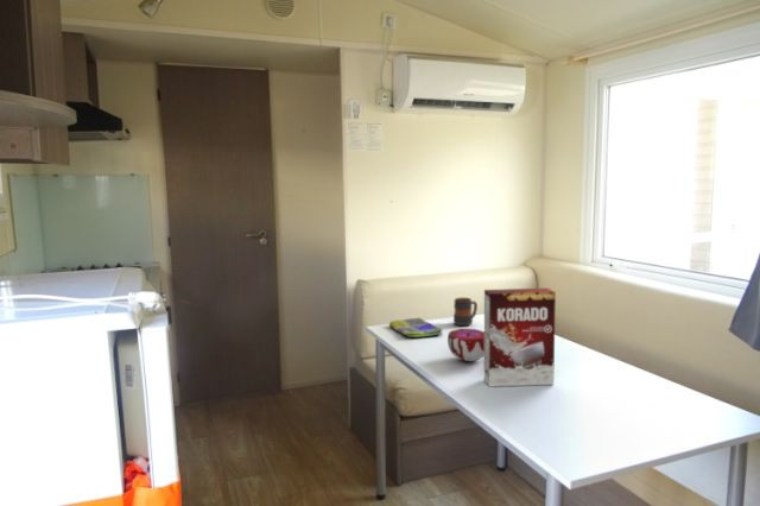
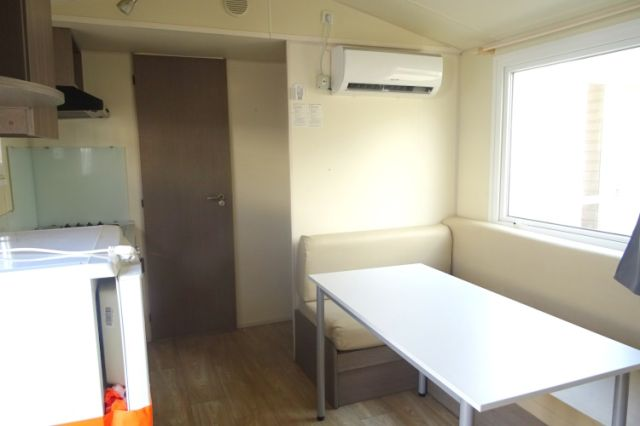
- cereal box (518, 336)
- dish towel (414, 327)
- mug (466, 310)
- decorative bowl (468, 346)
